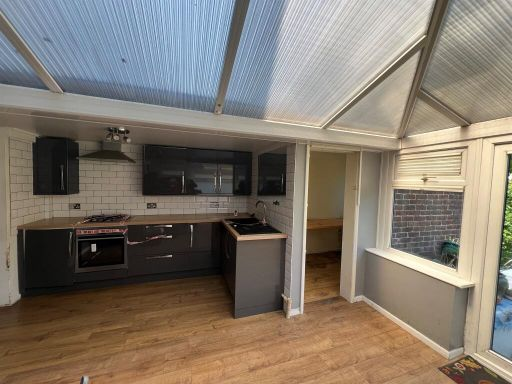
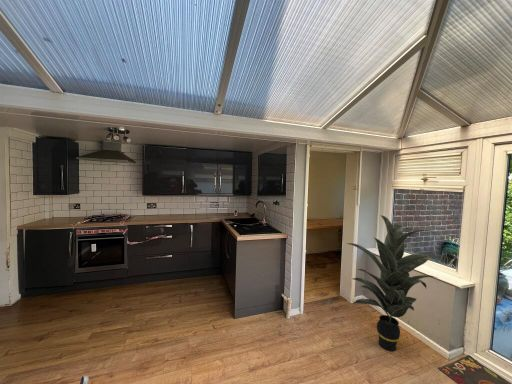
+ indoor plant (389, 280)
